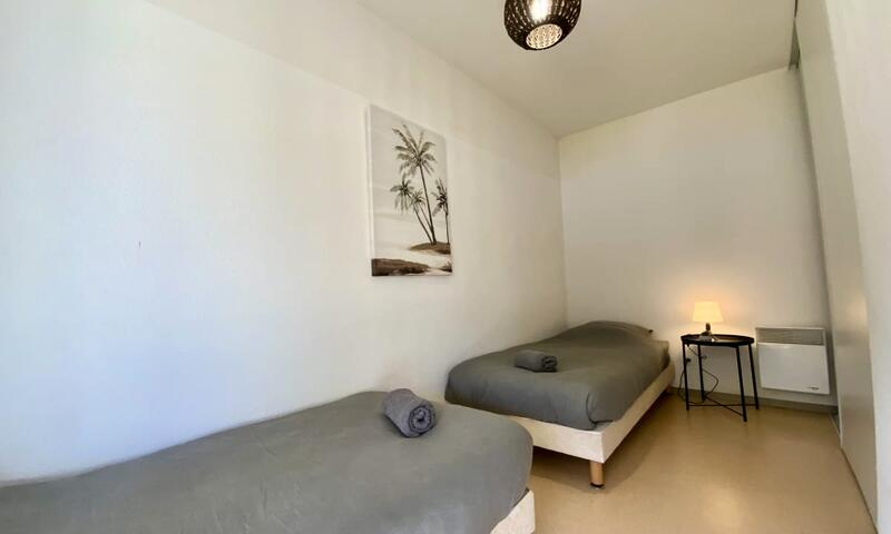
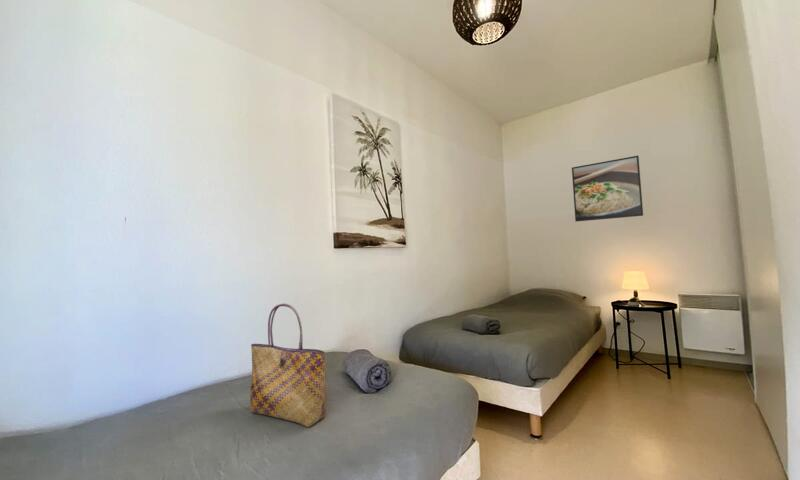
+ tote bag (285, 358)
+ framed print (605, 190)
